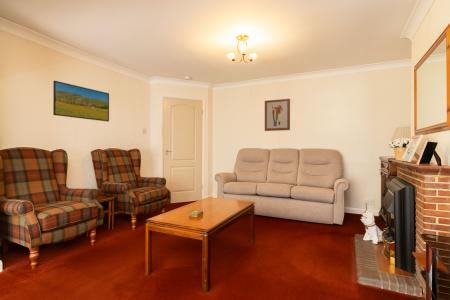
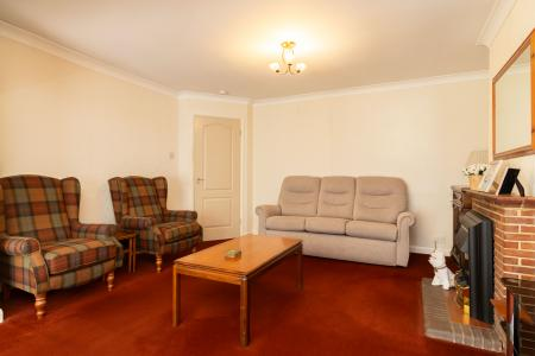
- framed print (83, 103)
- wall art (277, 115)
